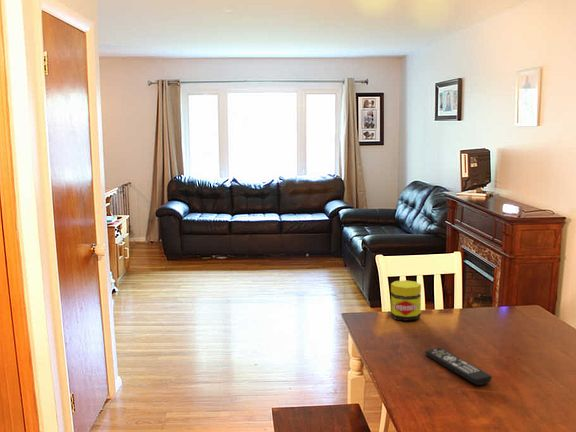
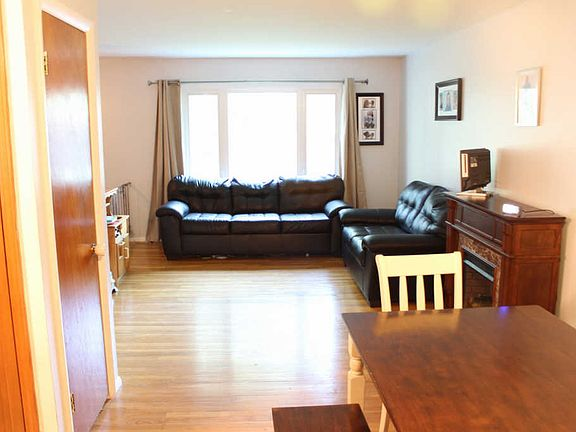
- jar (405, 300)
- remote control (456, 365)
